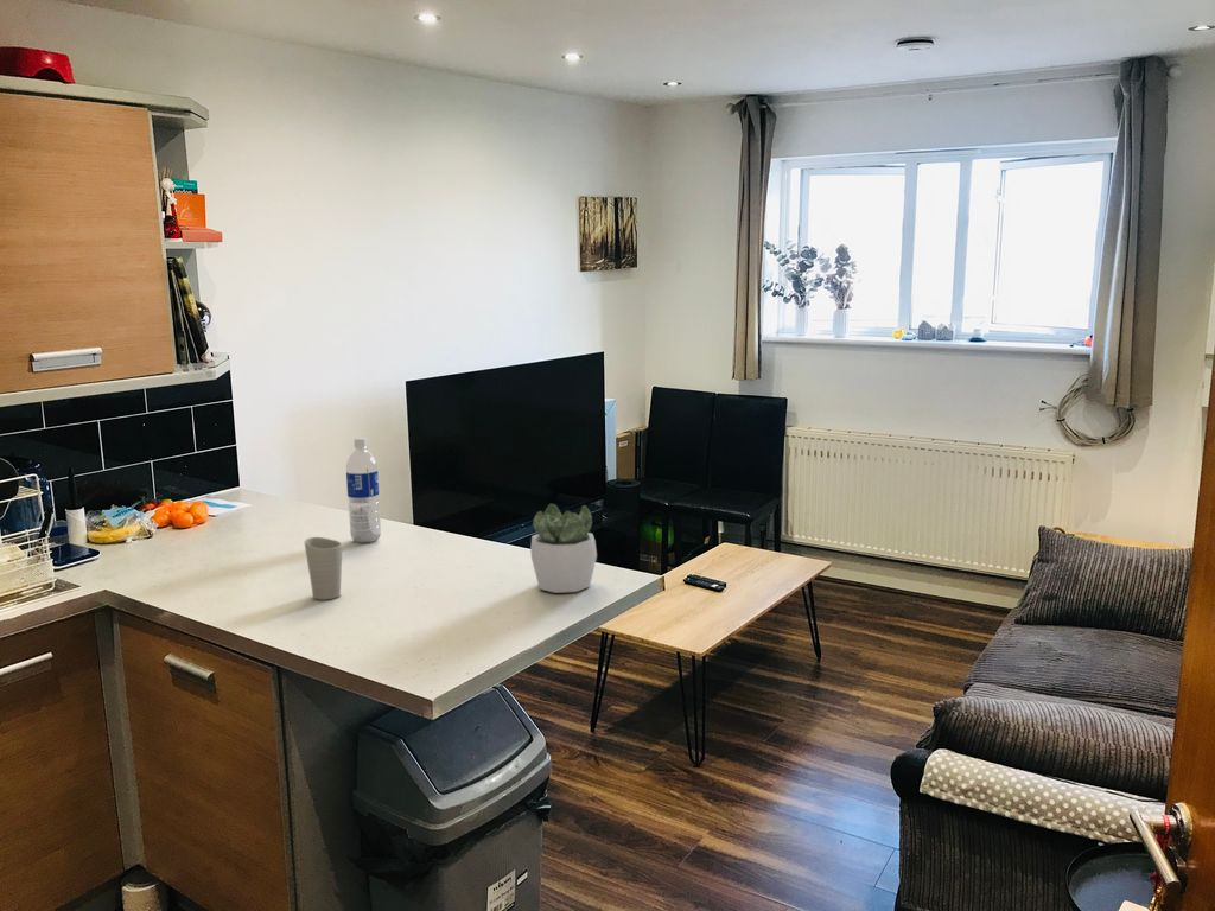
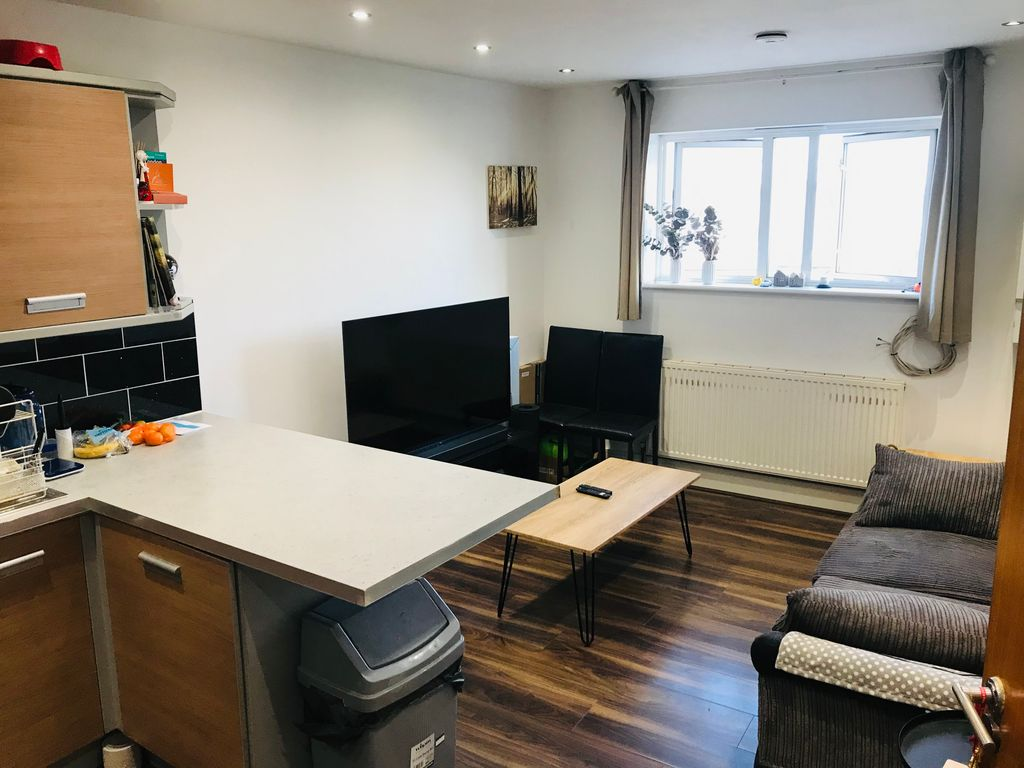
- cup (324, 567)
- succulent plant (562, 547)
- water bottle (363, 489)
